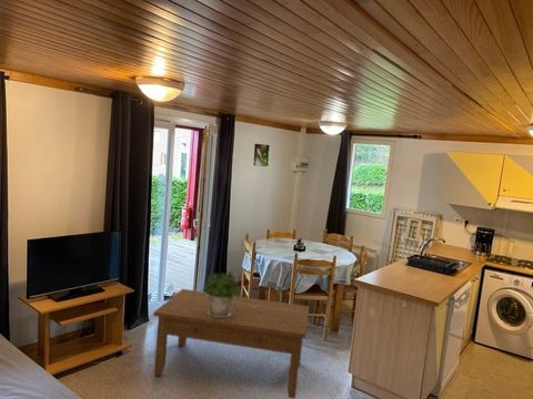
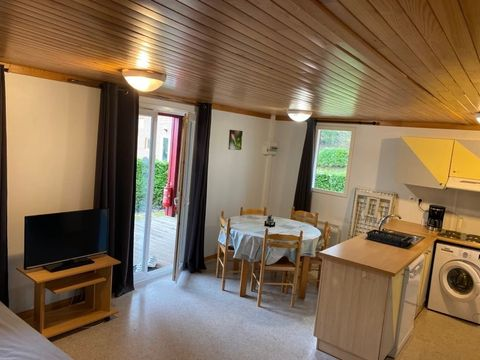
- potted plant (221, 293)
- coffee table (233, 338)
